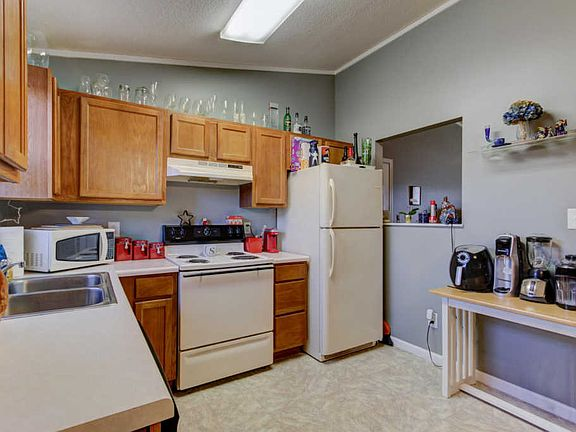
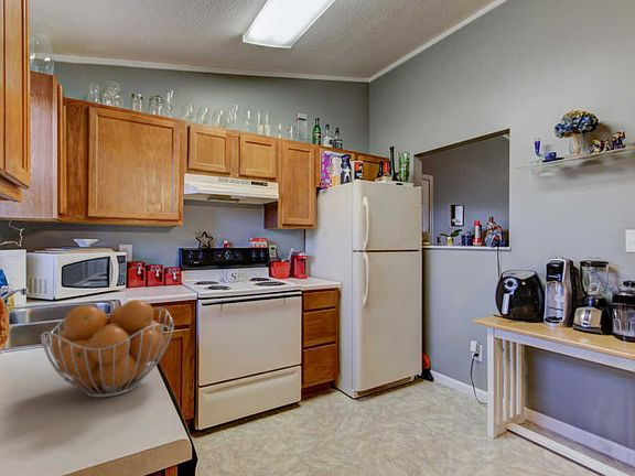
+ fruit basket (112, 344)
